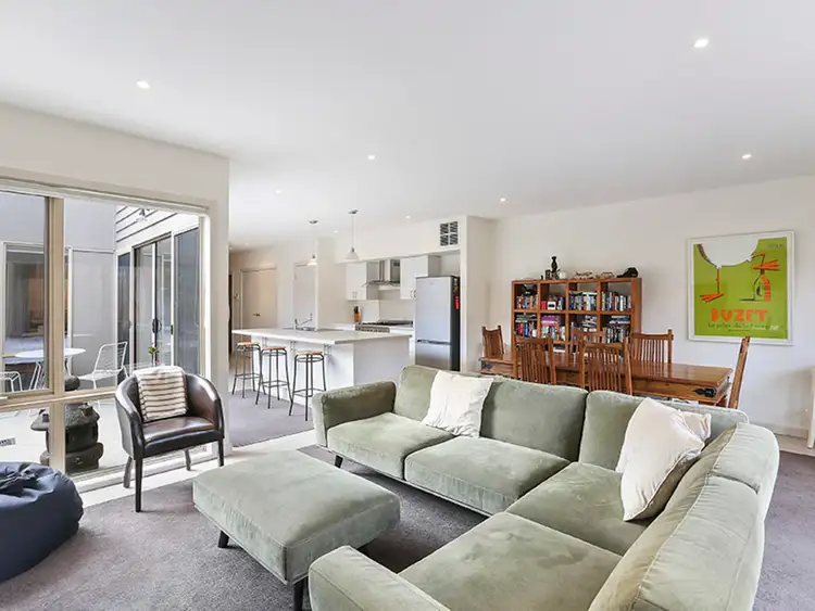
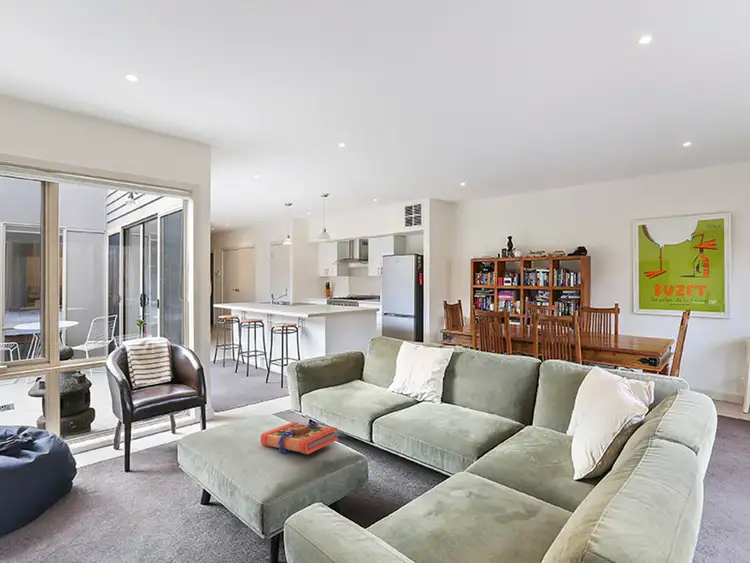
+ book (299, 436)
